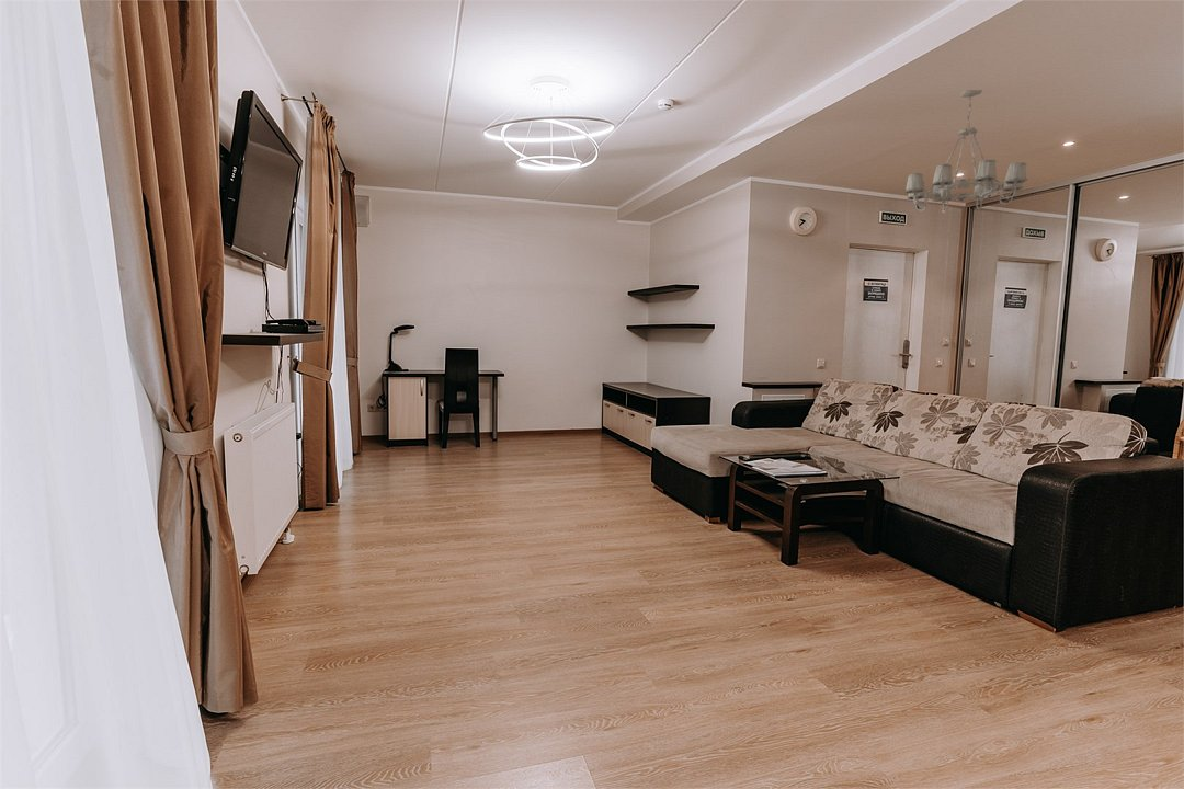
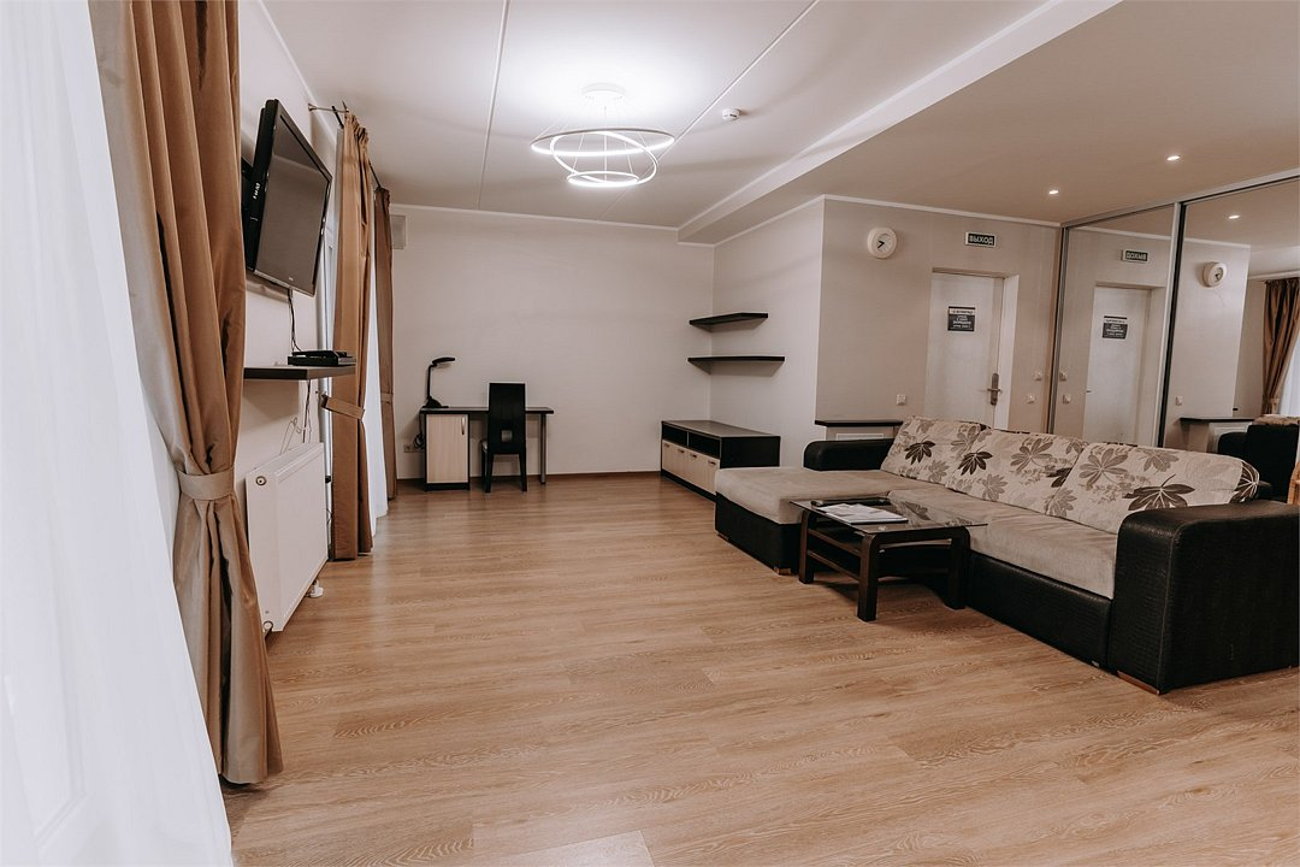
- chandelier (961, 149)
